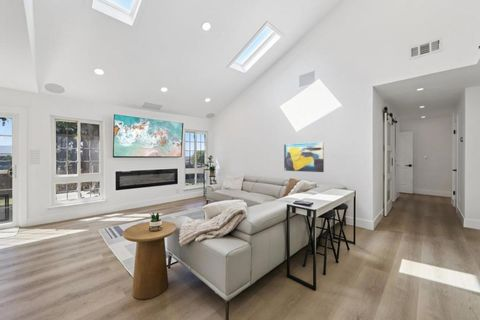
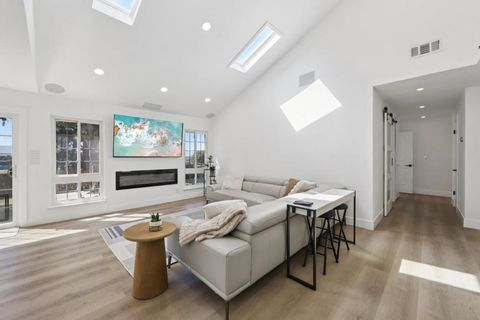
- wall art (302, 157)
